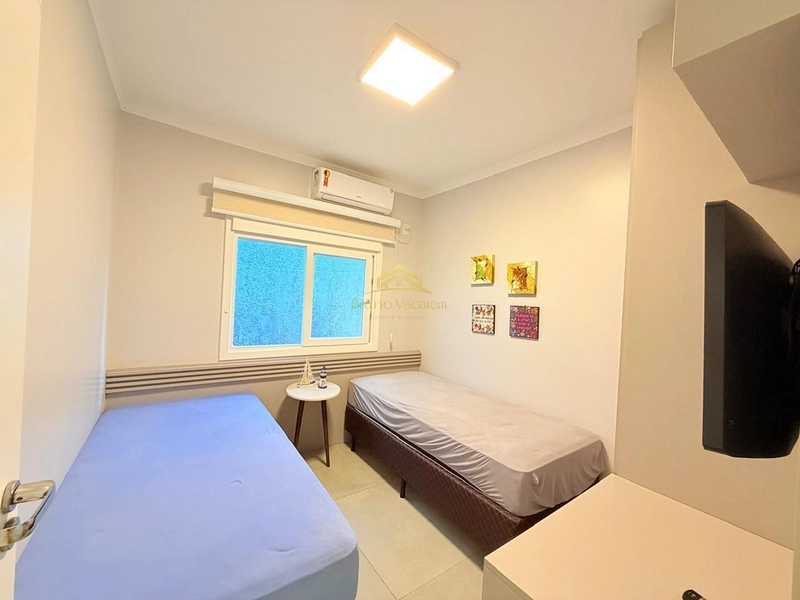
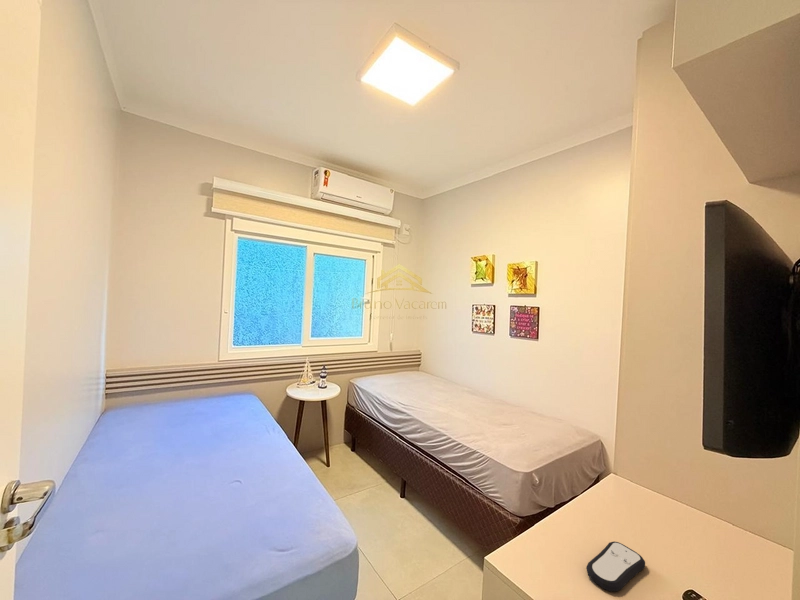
+ remote control (614, 565)
